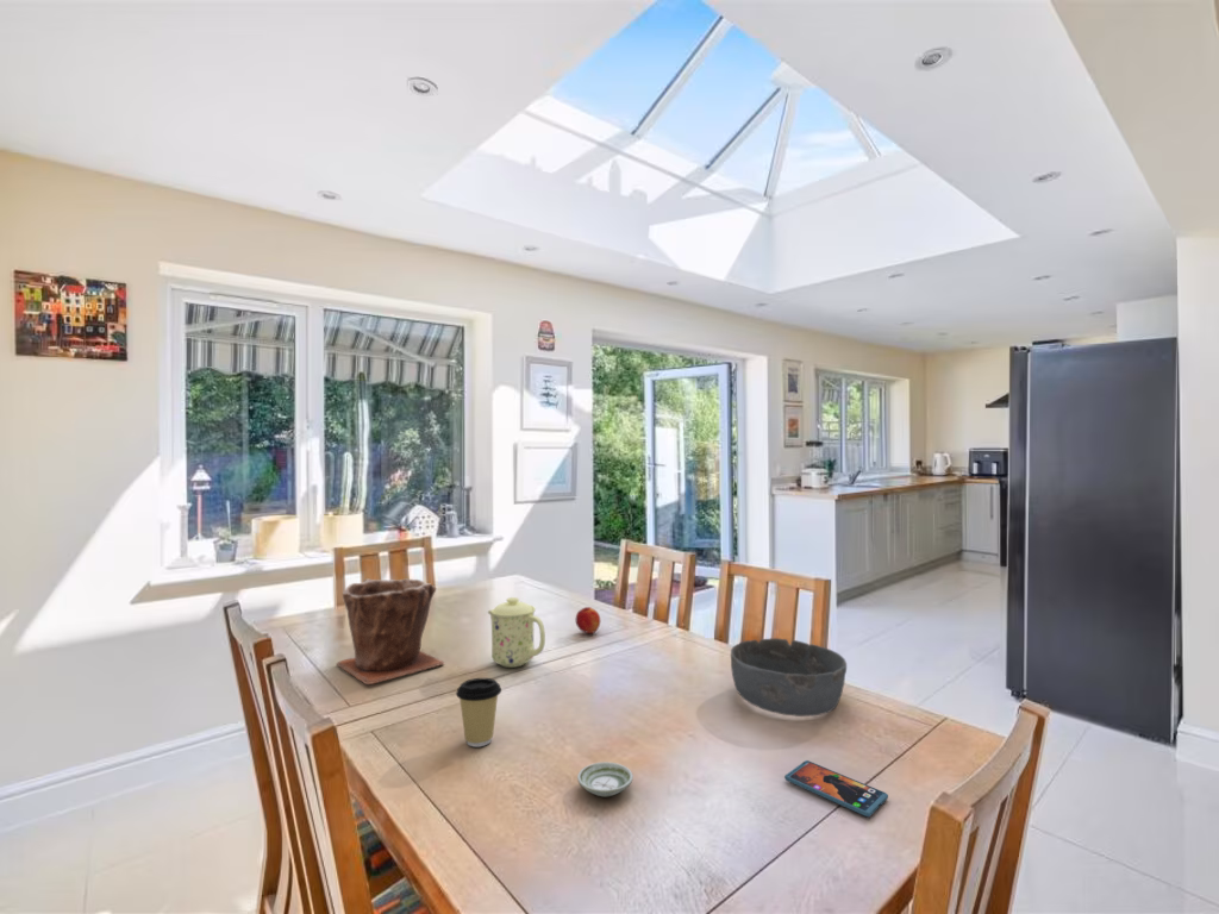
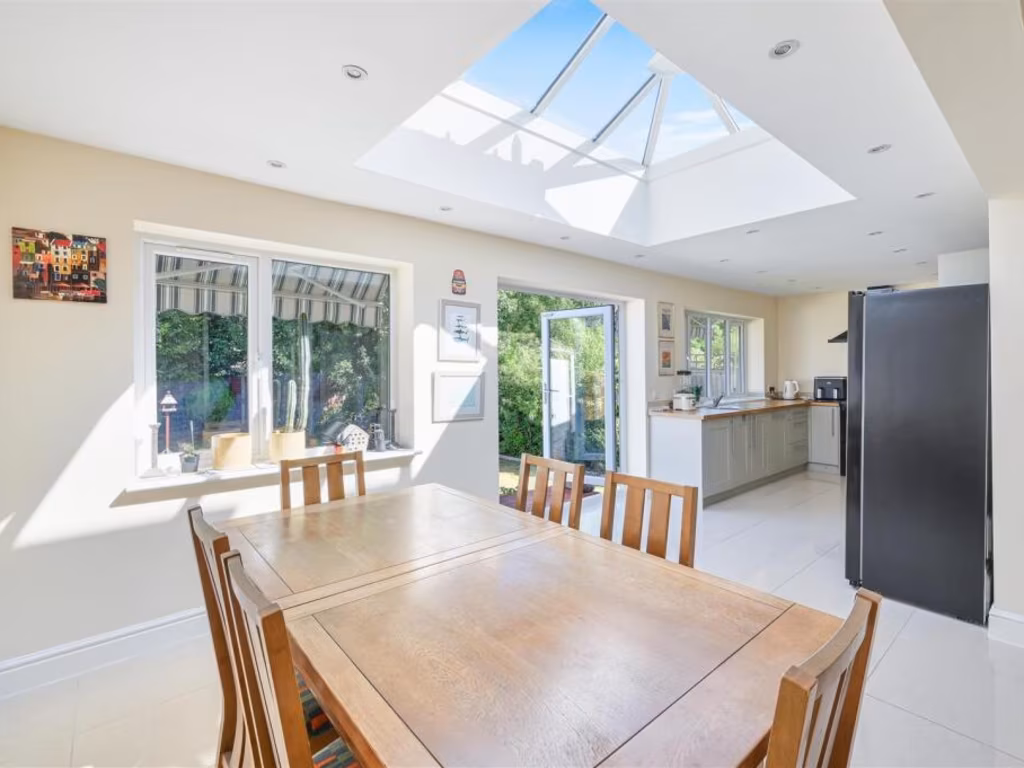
- peach (588, 620)
- mug (515, 631)
- saucer (605, 782)
- plant pot (390, 622)
- bowl (787, 675)
- smartphone (834, 785)
- coffee cup (479, 710)
